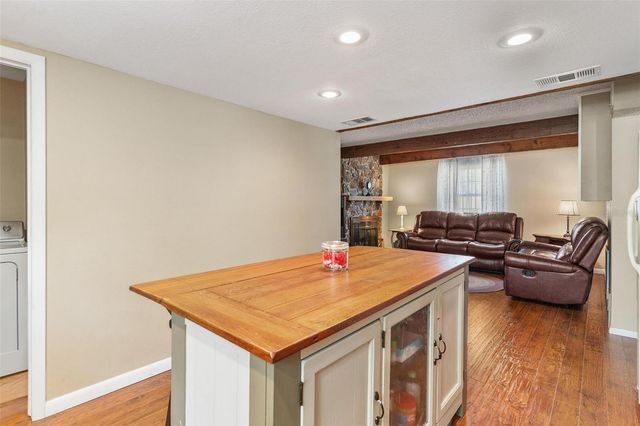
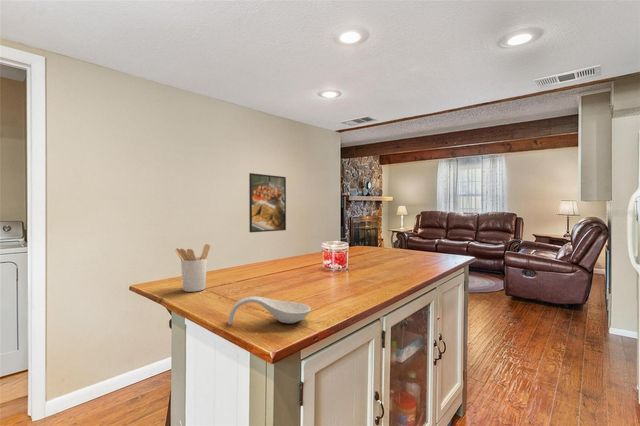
+ utensil holder (191, 267)
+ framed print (268, 203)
+ spoon rest (270, 309)
